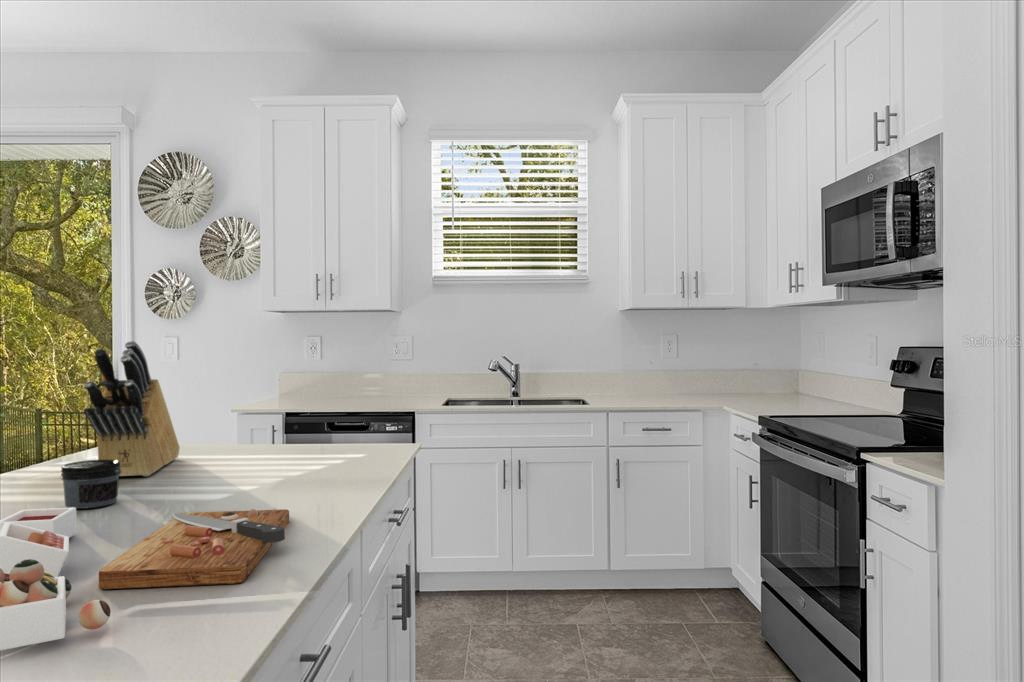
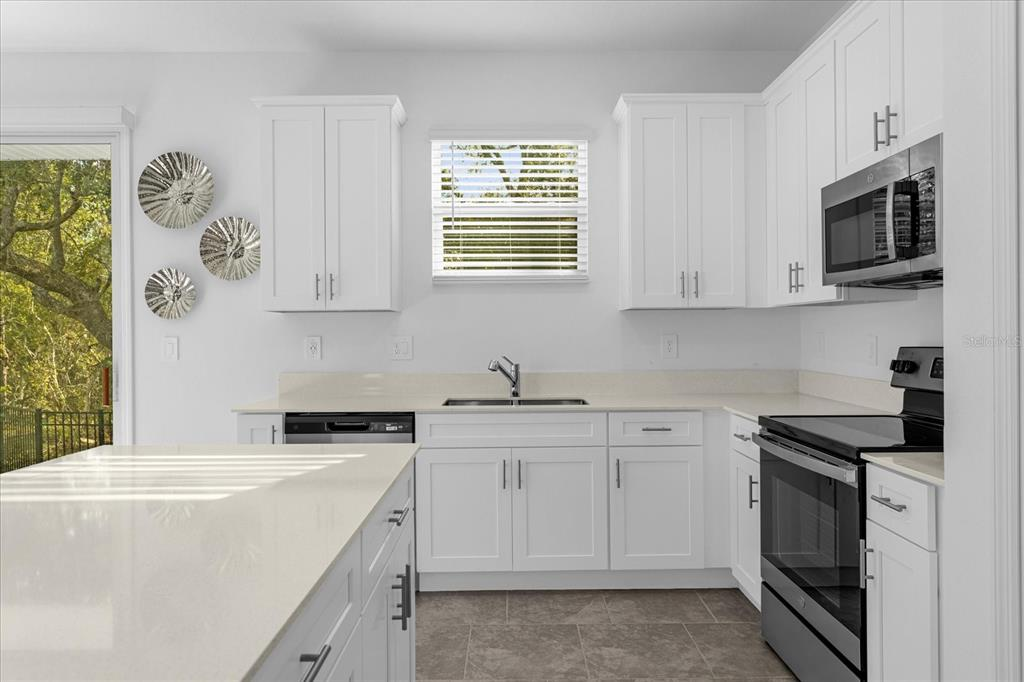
- cutting board (162, 532)
- jar (91, 483)
- knife block (135, 406)
